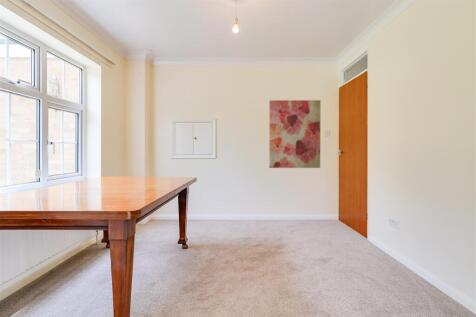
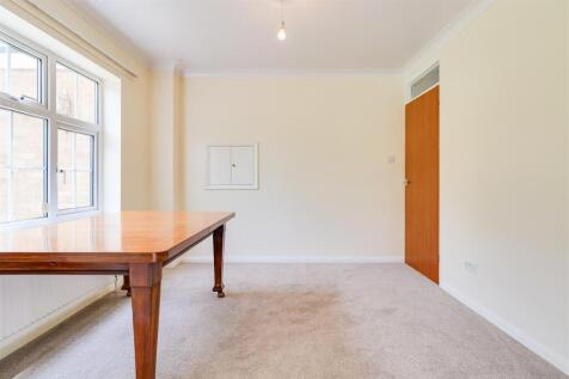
- wall art (294, 134)
